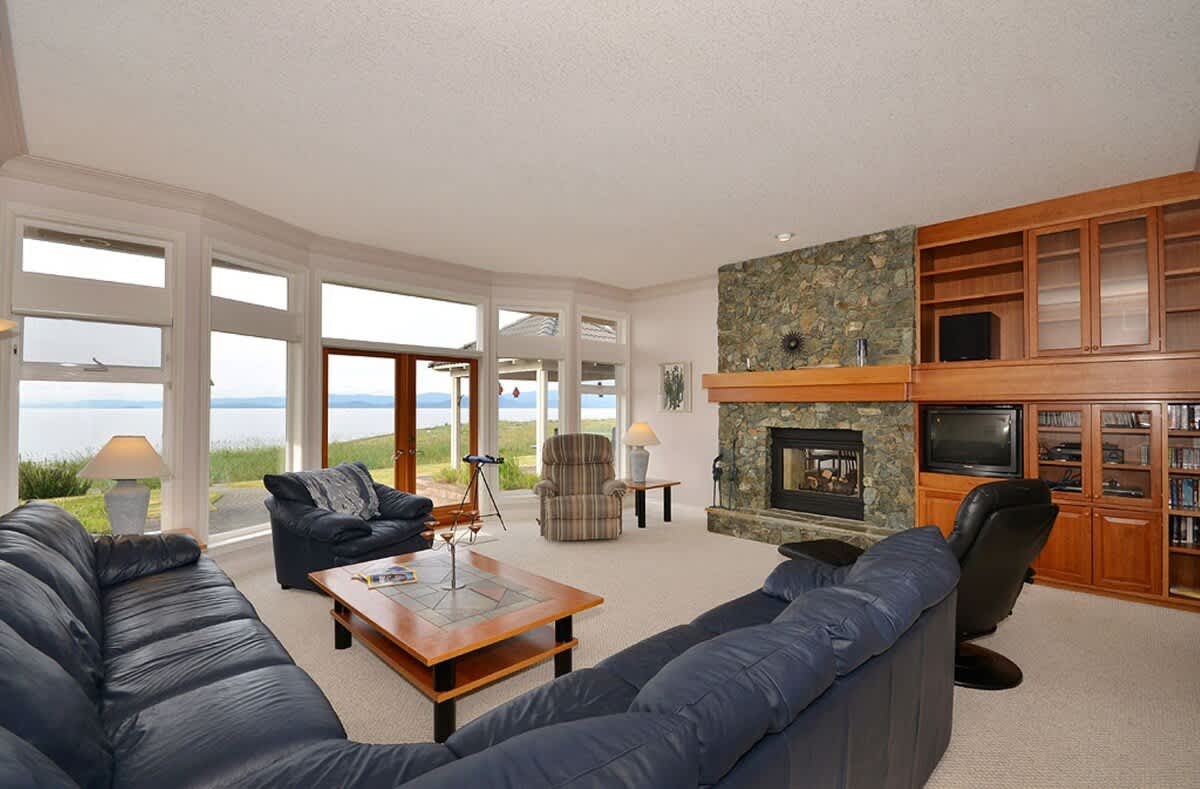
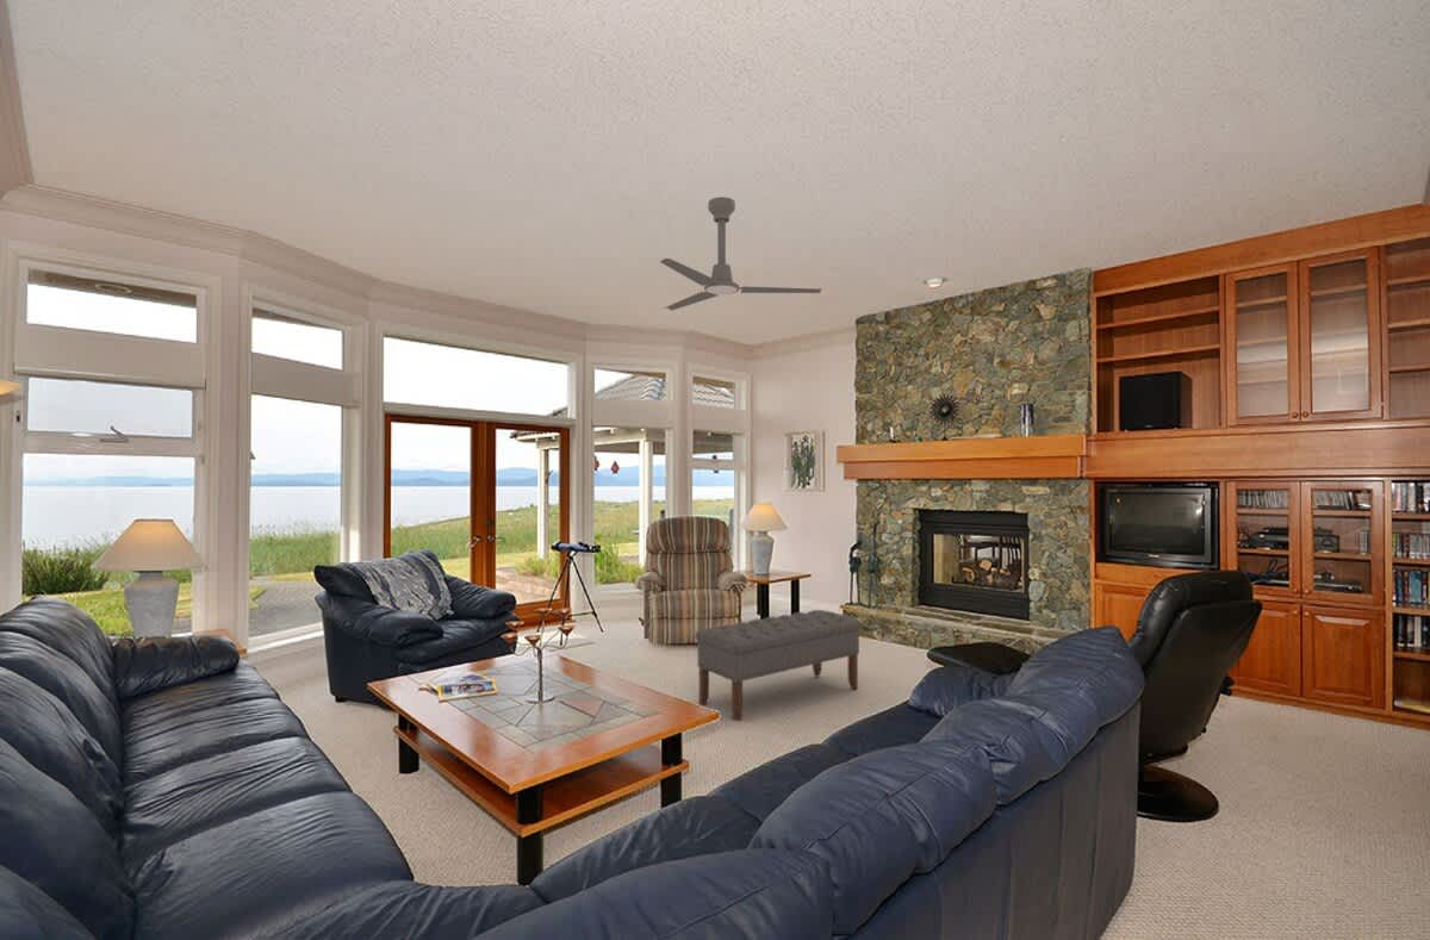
+ ceiling fan (725, 245)
+ bench (781, 659)
